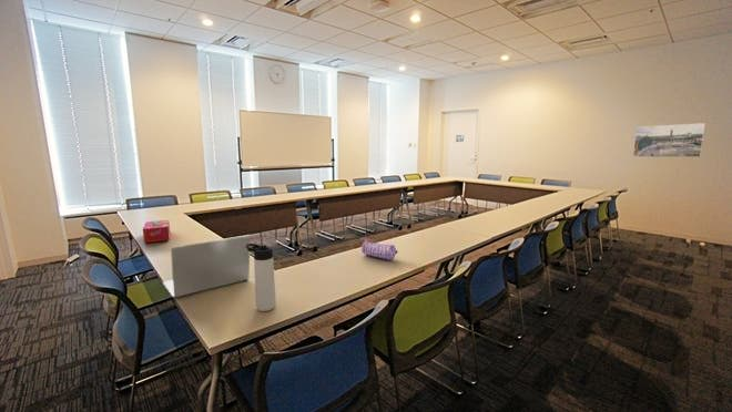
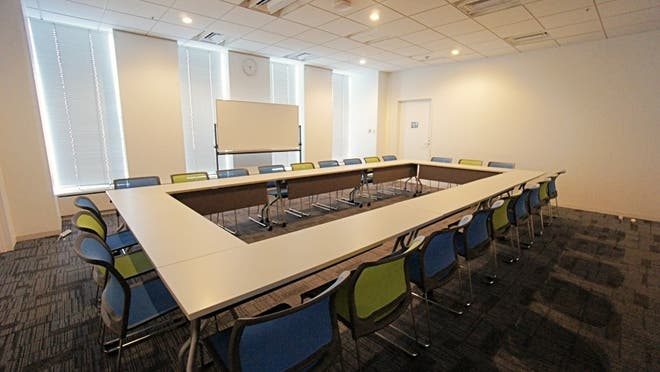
- thermos bottle (261, 276)
- laptop (205, 259)
- tissue box (156, 230)
- pencil case (378, 249)
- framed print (667, 141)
